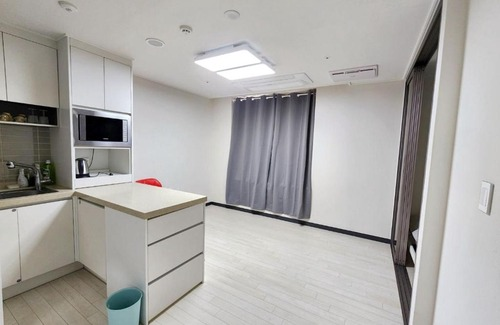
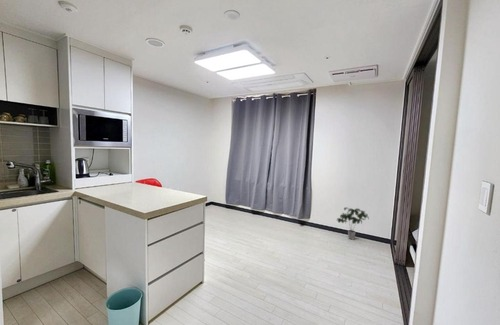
+ potted plant (352, 222)
